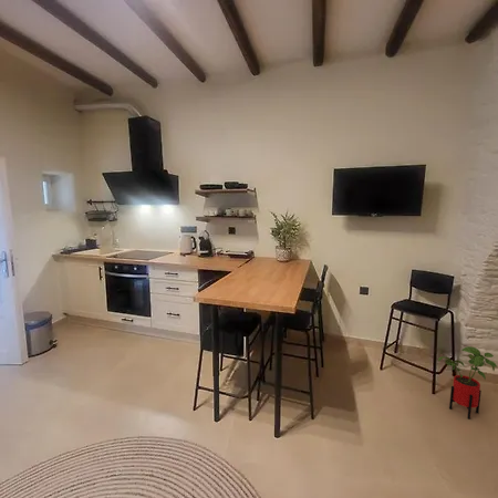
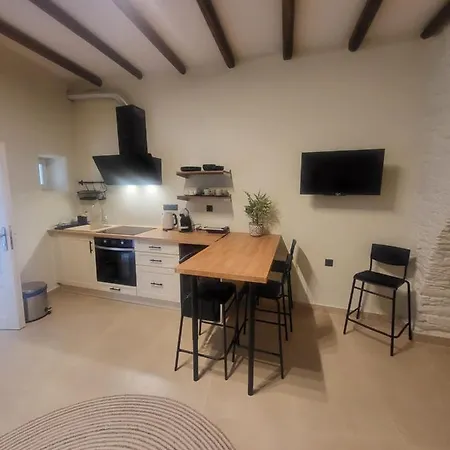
- house plant (466, 377)
